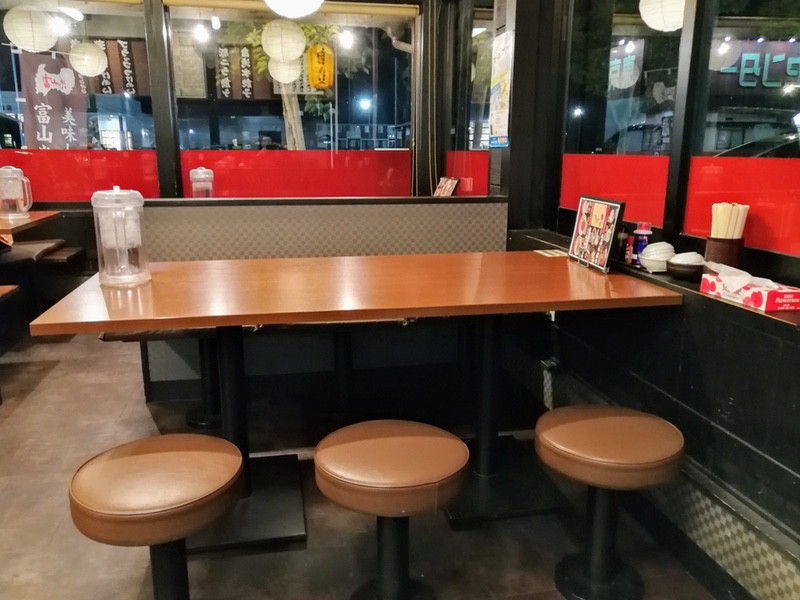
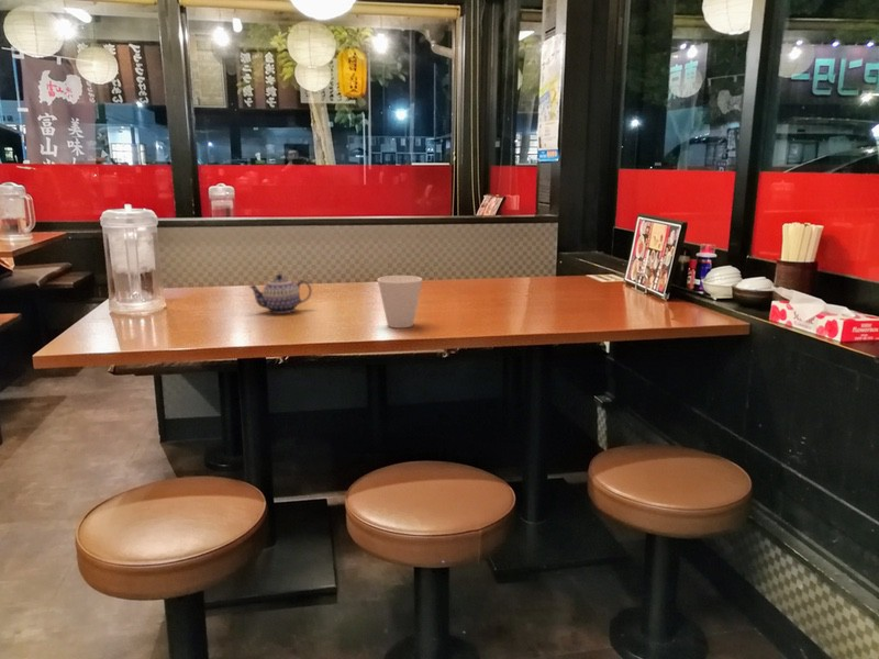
+ cup (400, 301)
+ teapot (280, 292)
